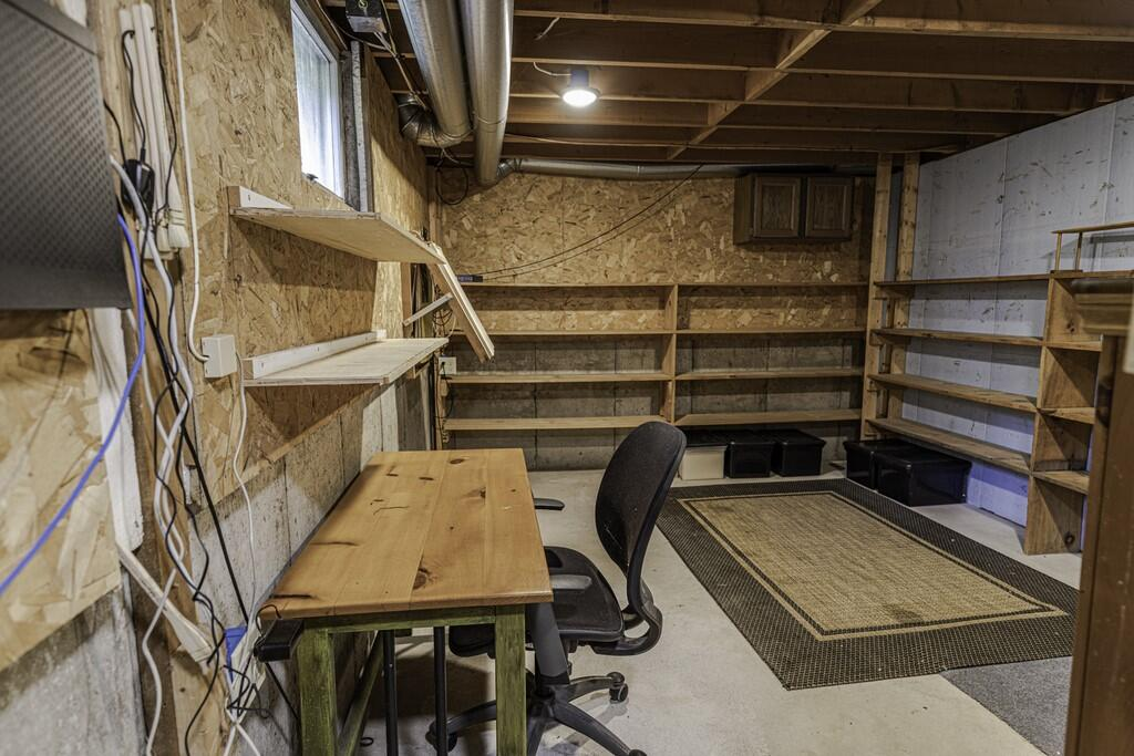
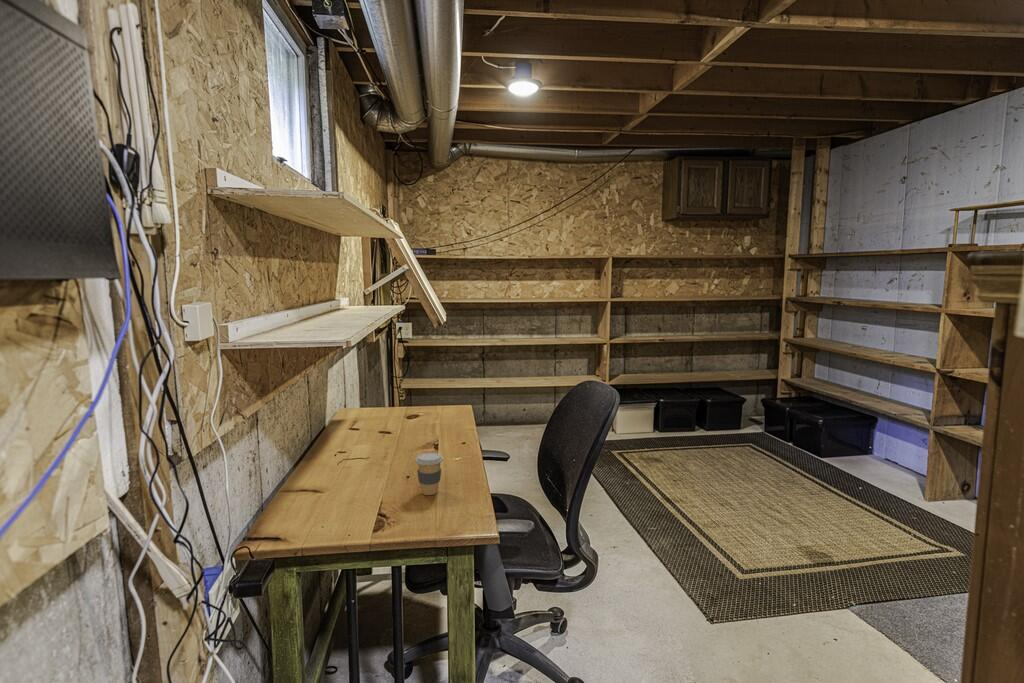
+ coffee cup (429, 474)
